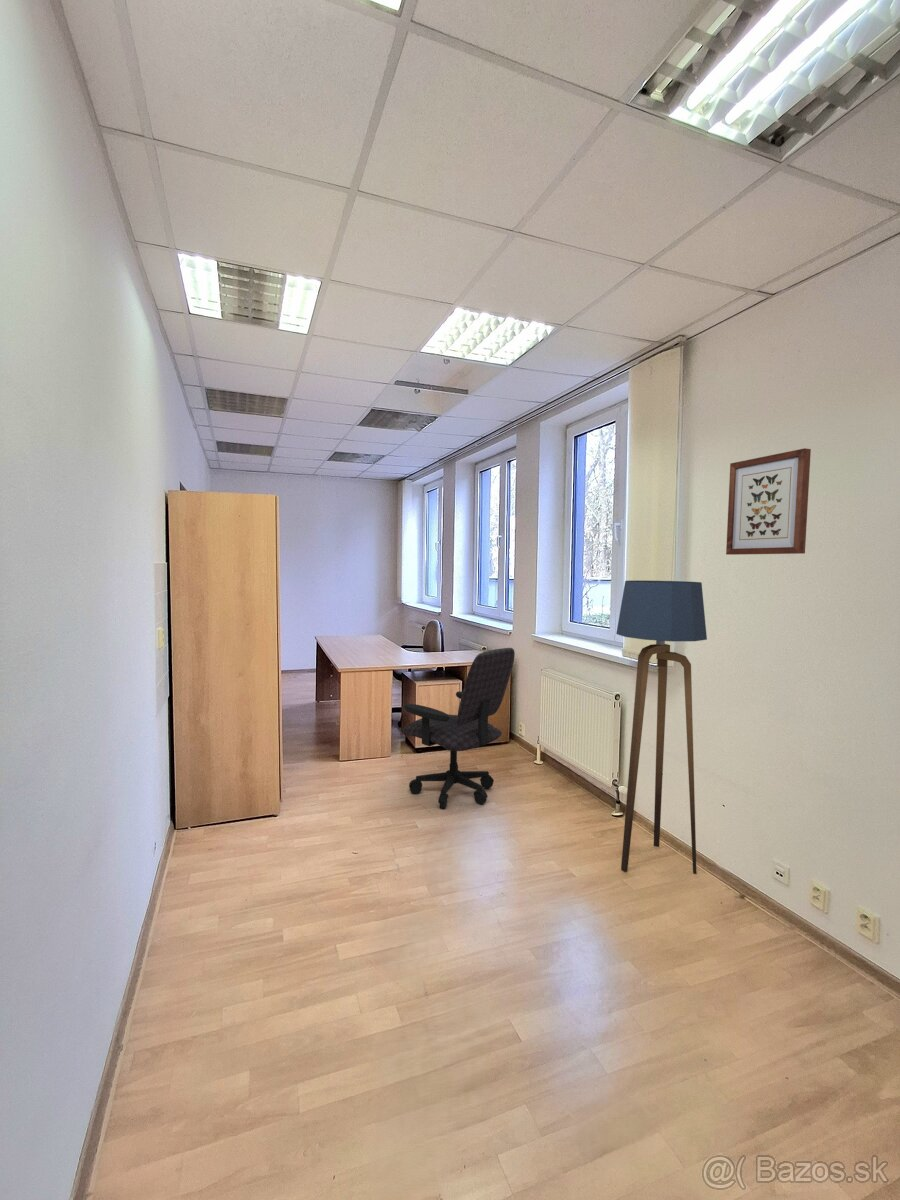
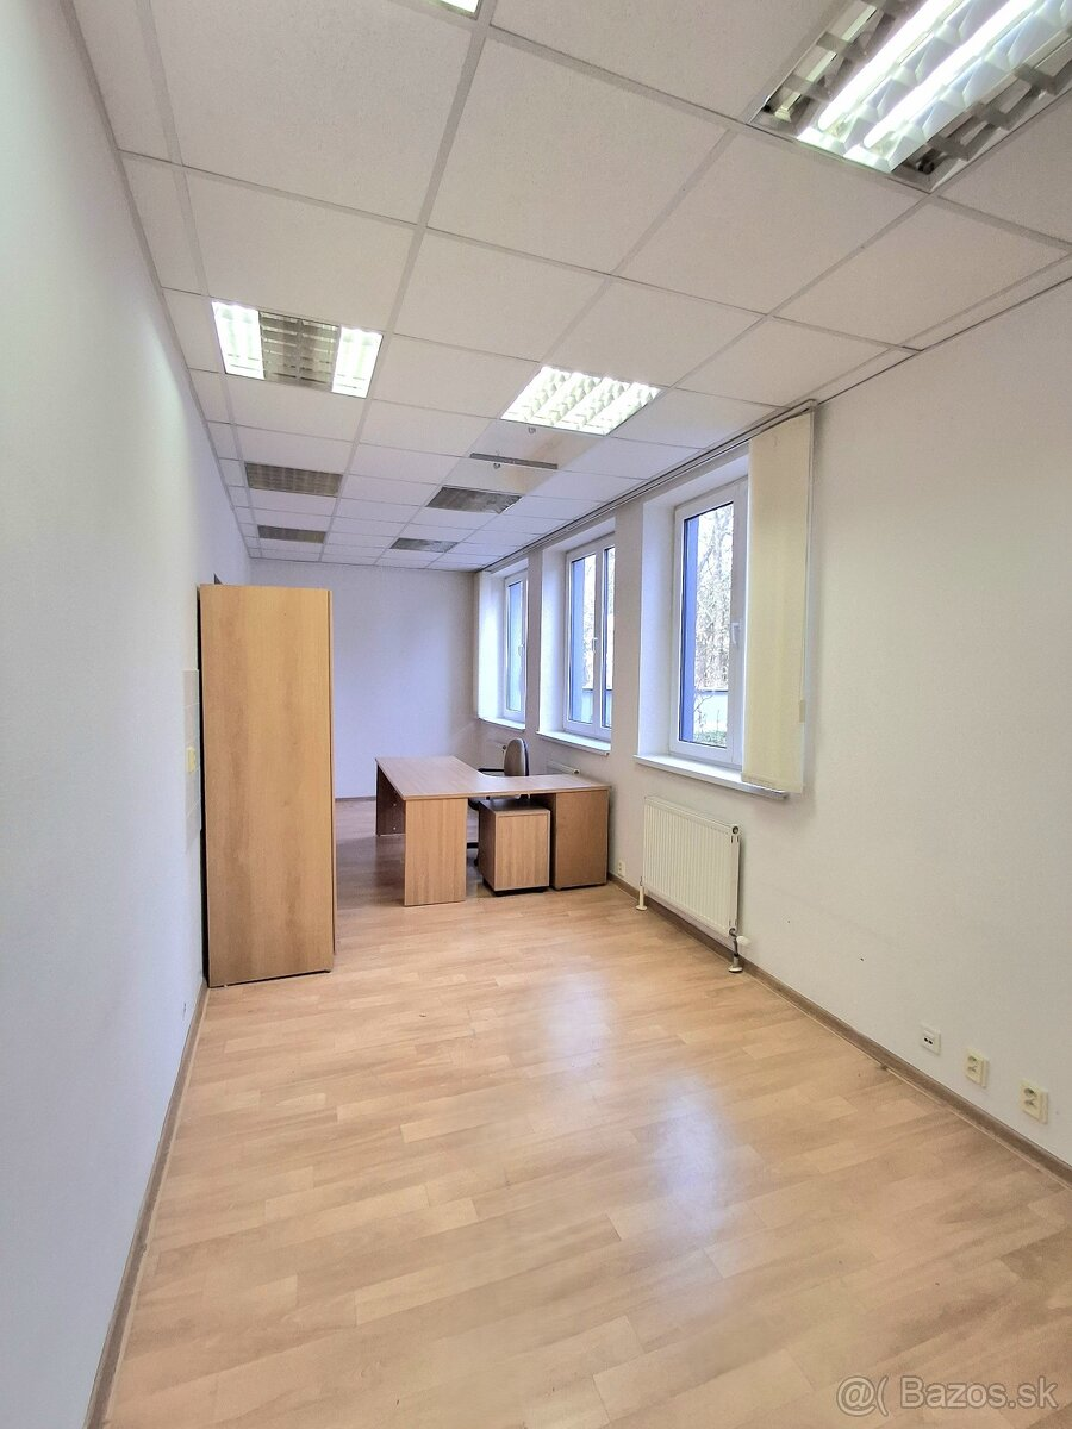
- floor lamp (657, 725)
- office chair (456, 719)
- wall art (765, 505)
